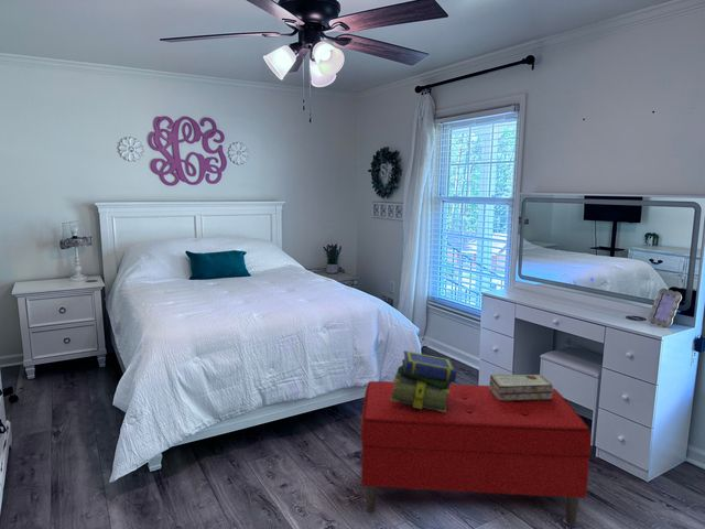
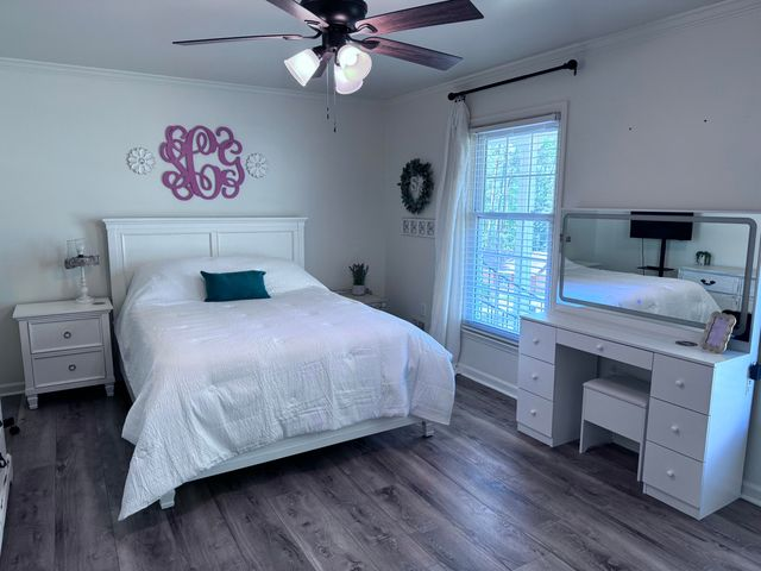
- stack of books (423, 380)
- bench (465, 447)
- decorative box (520, 387)
